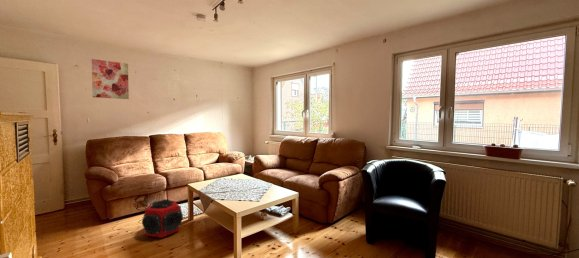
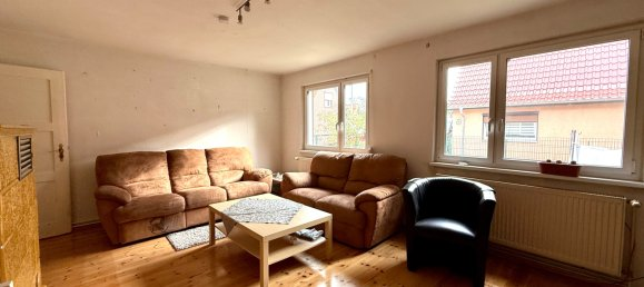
- speaker (164, 216)
- wall art (110, 79)
